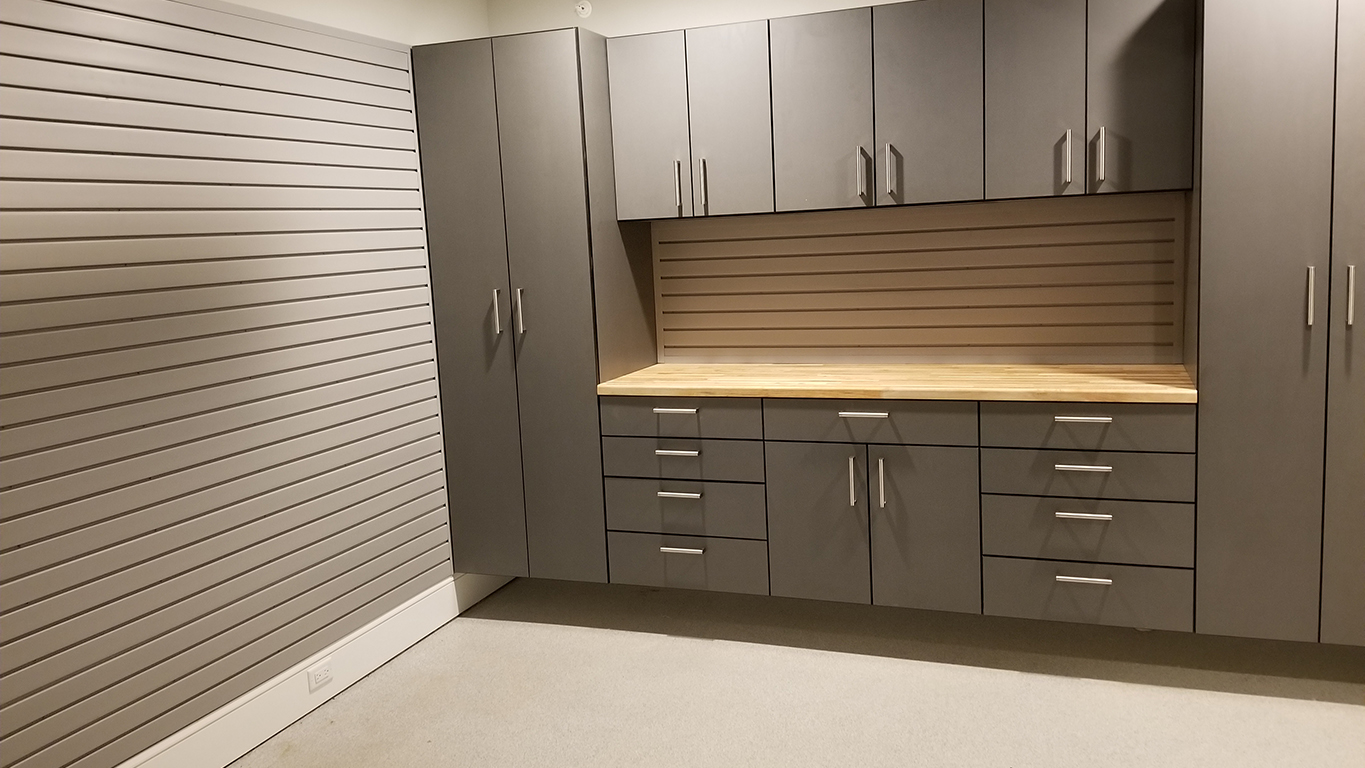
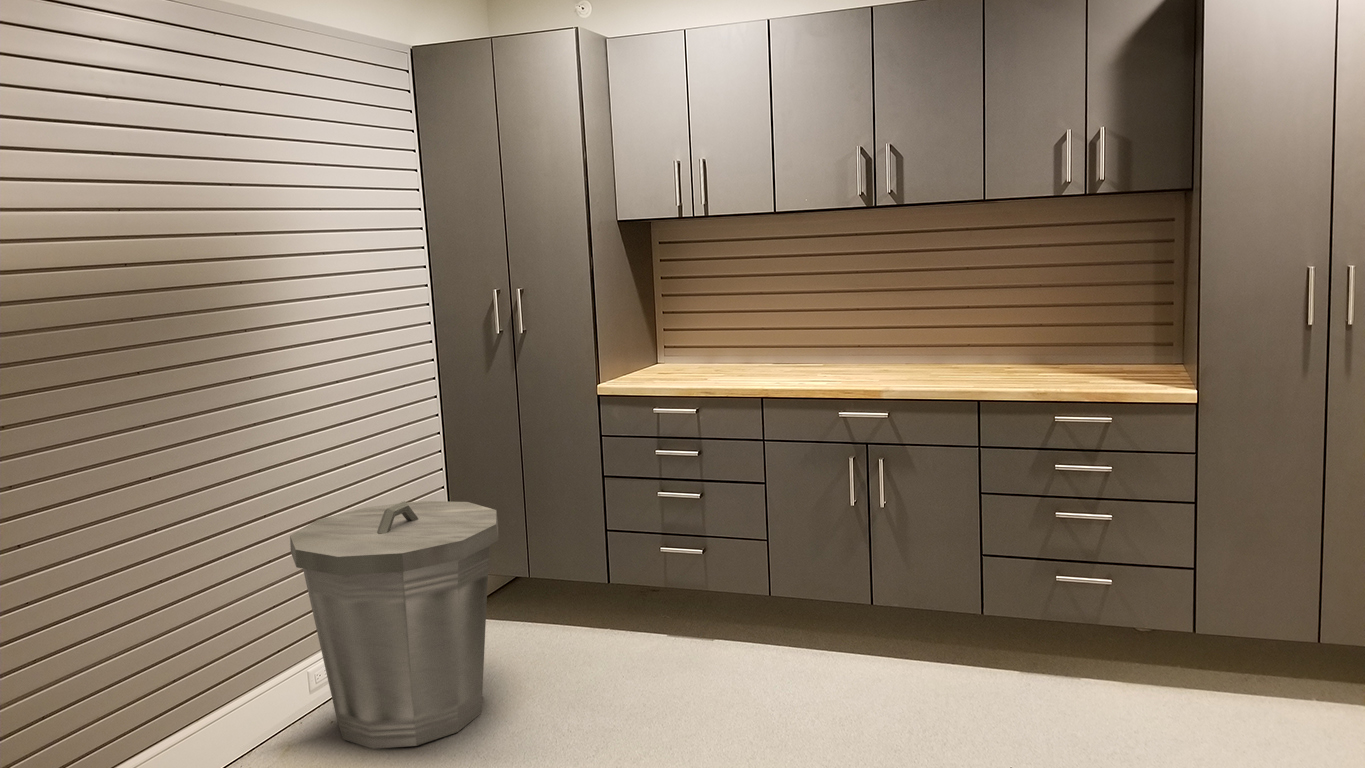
+ trash can (402, 610)
